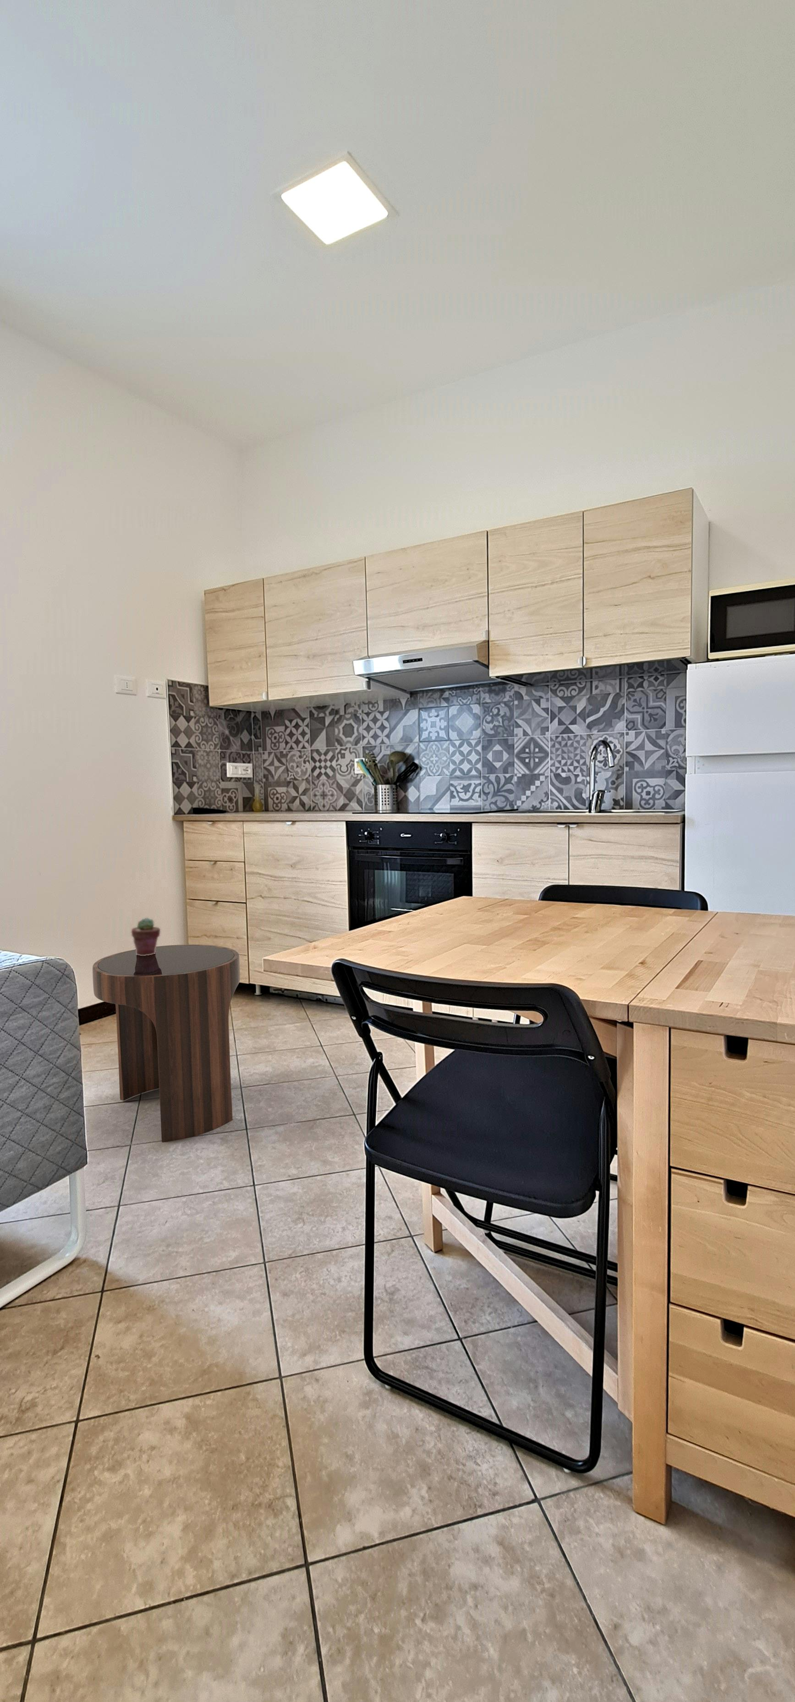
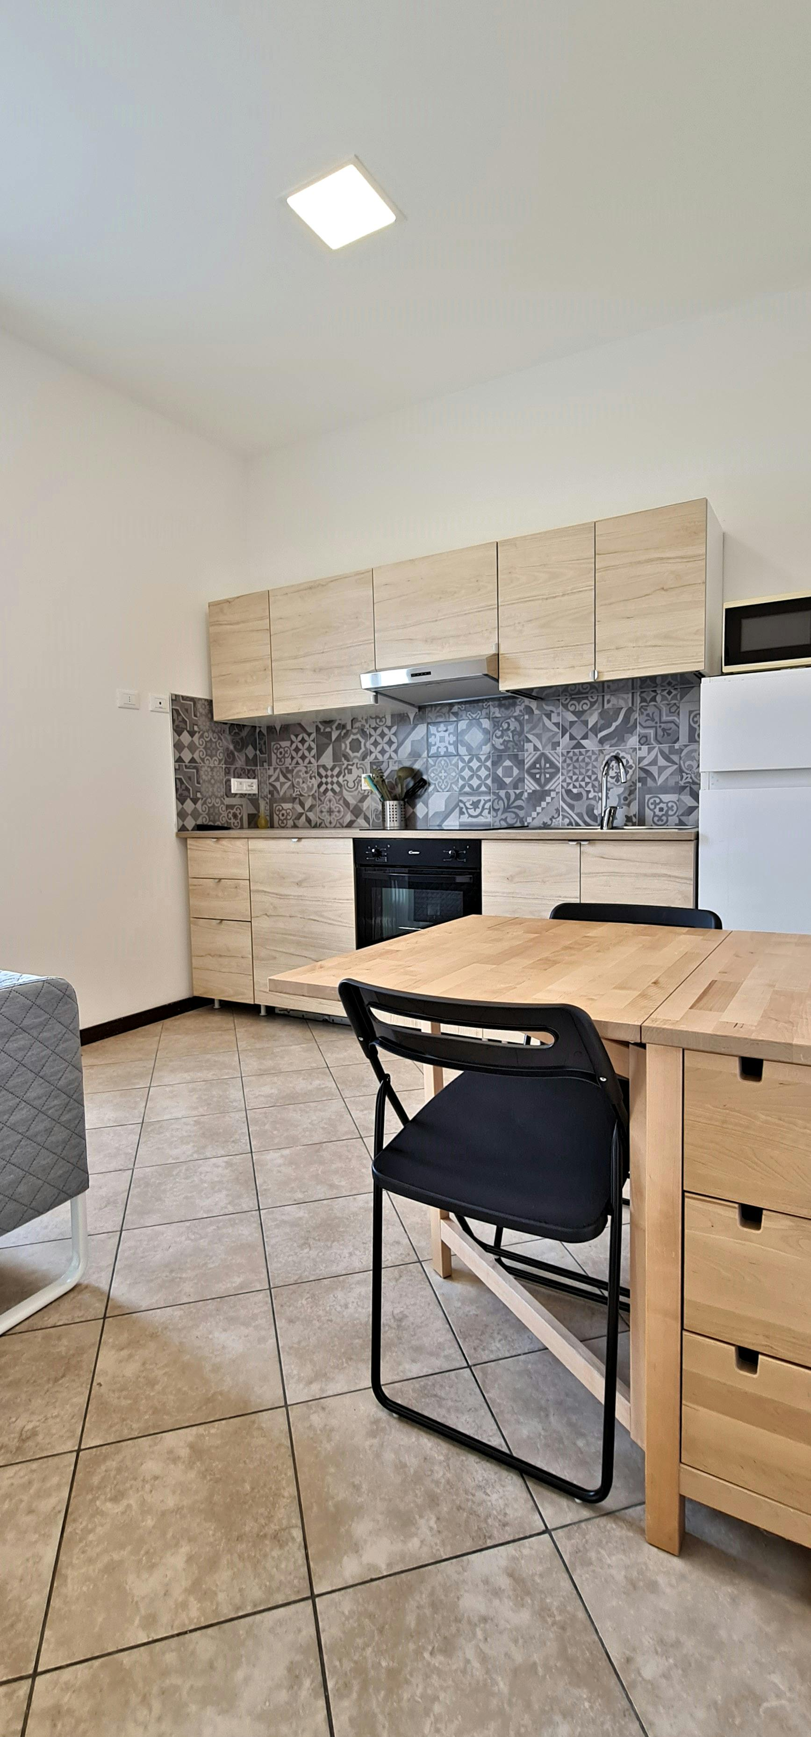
- potted succulent (146, 935)
- side table (171, 1034)
